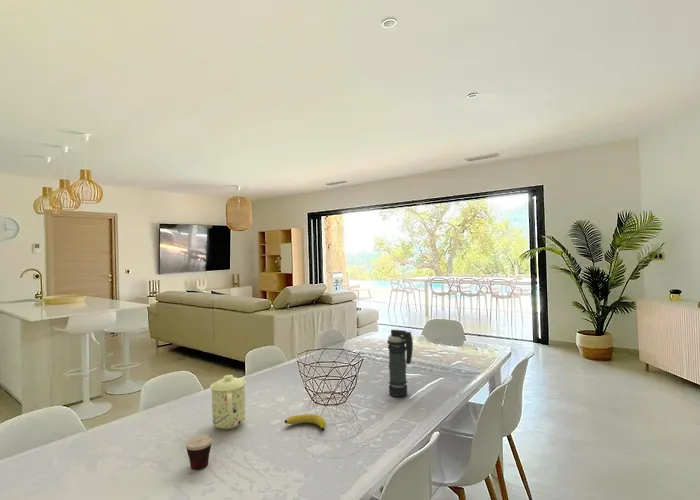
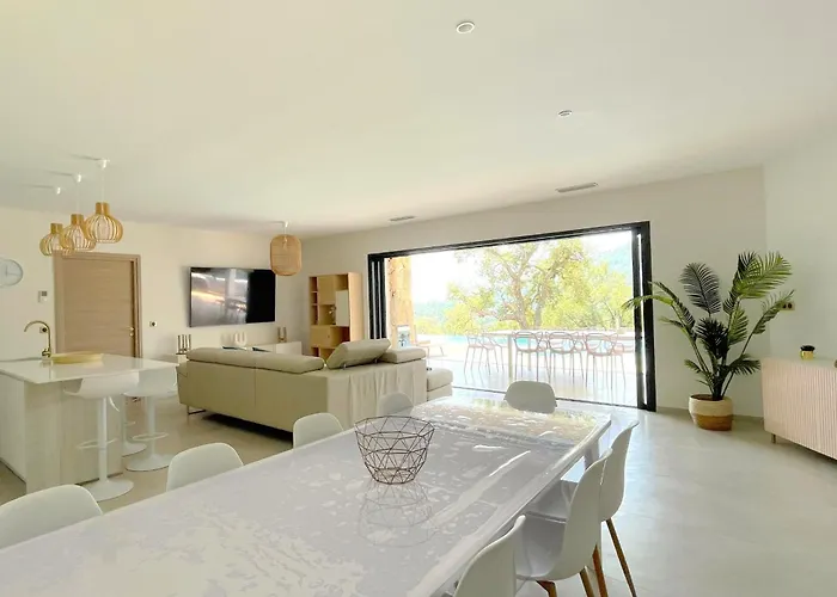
- fruit (308, 422)
- smoke grenade (400, 362)
- cup (209, 441)
- mug (228, 401)
